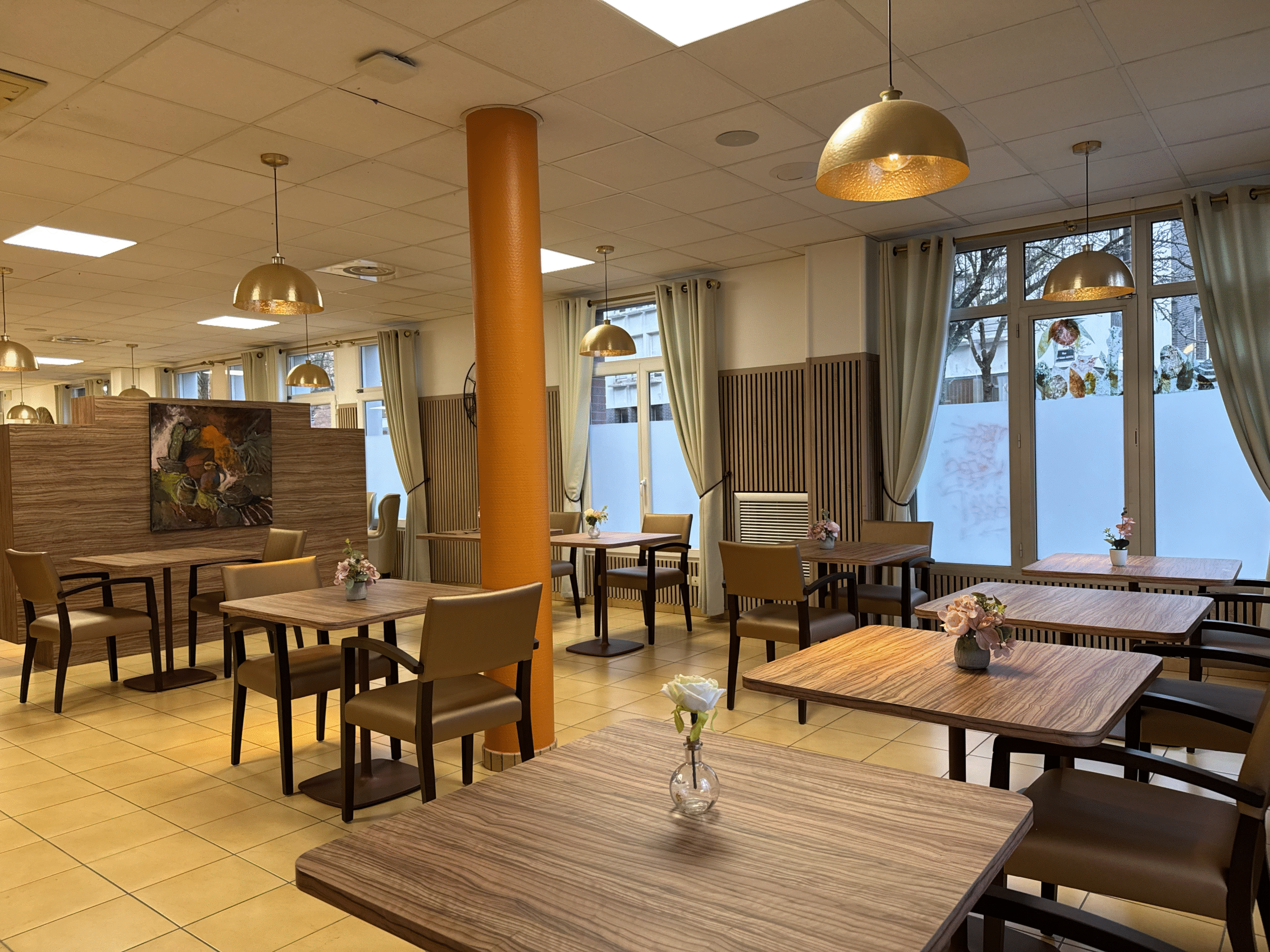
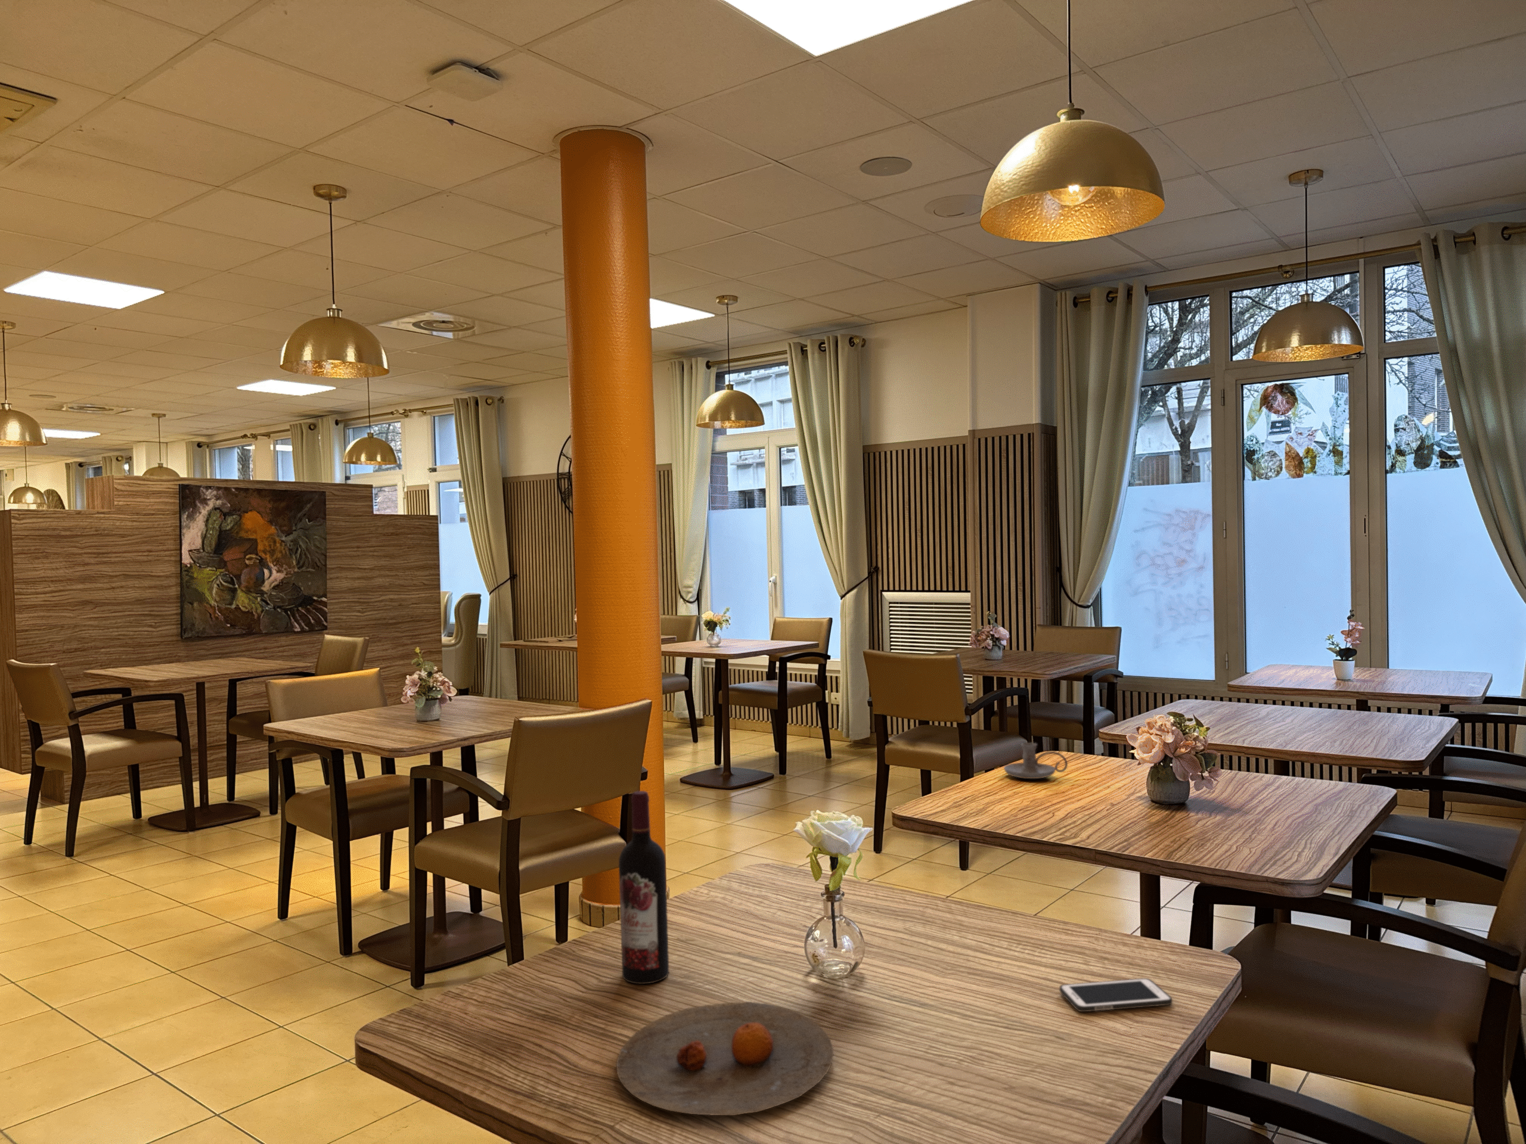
+ wine bottle (643, 883)
+ plate (725, 1043)
+ cell phone (1115, 995)
+ candle holder (1035, 761)
